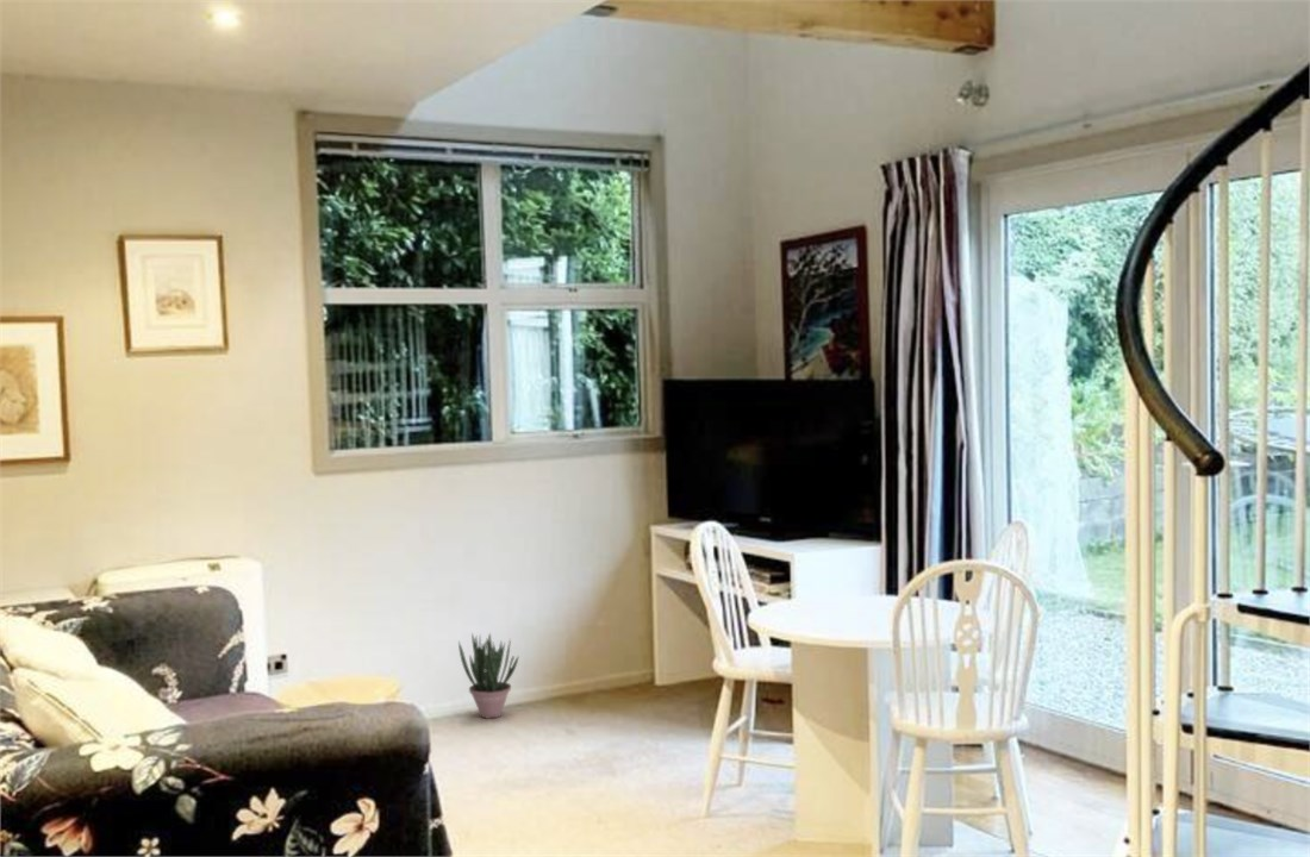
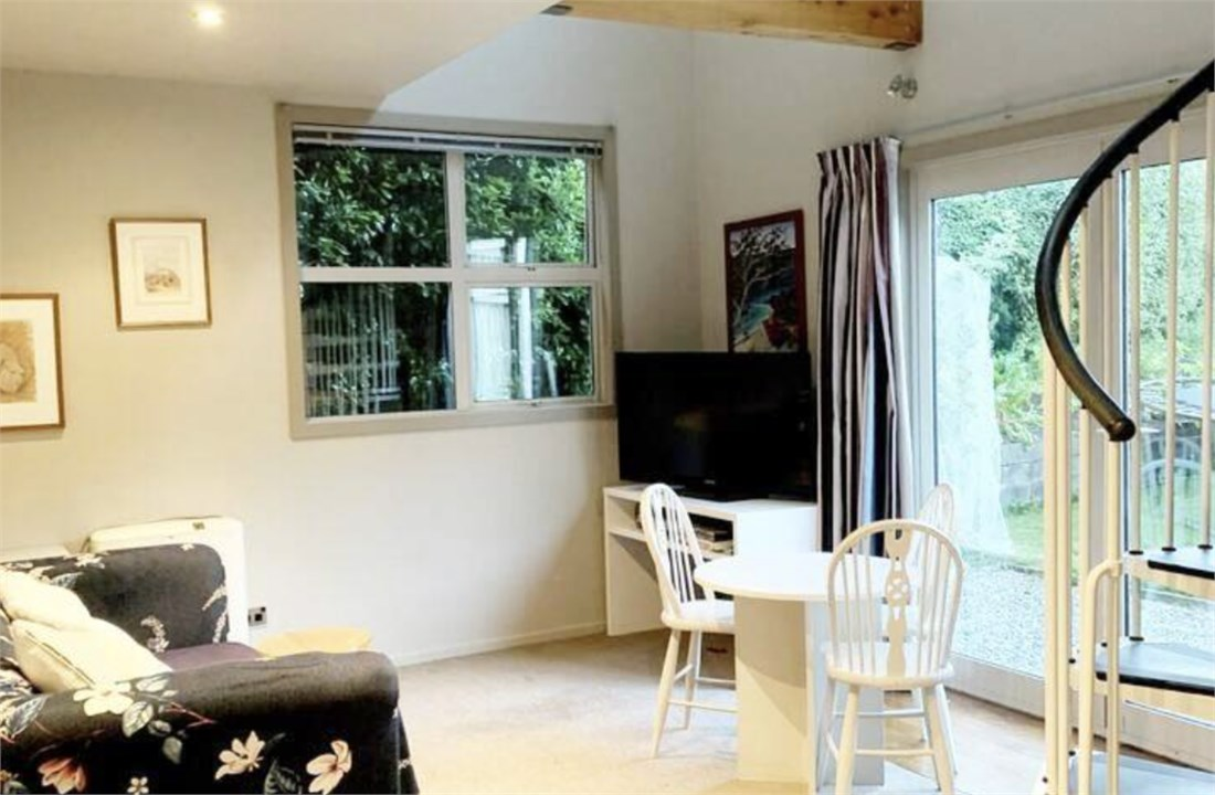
- potted plant (488, 674)
